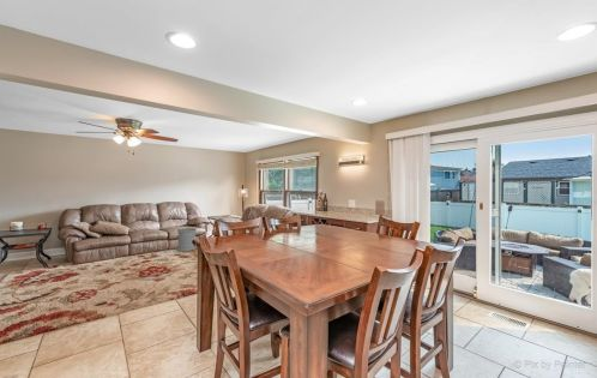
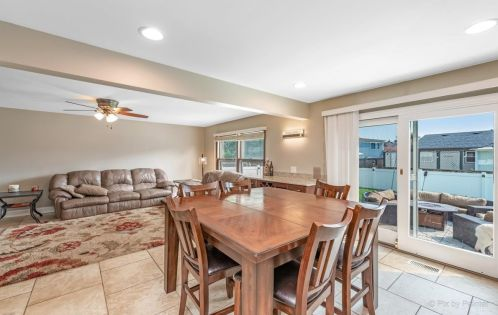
- waste bin (187, 239)
